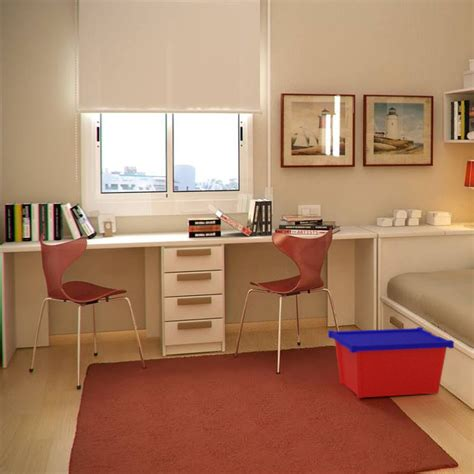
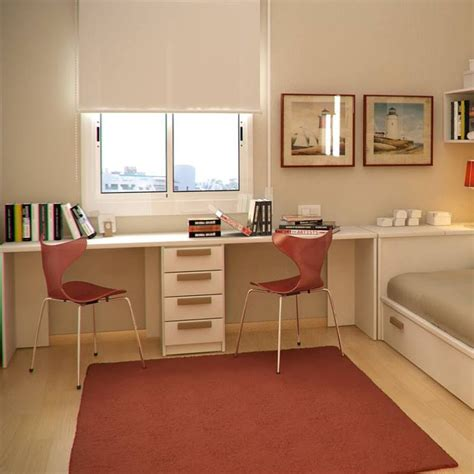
- storage bin (388, 362)
